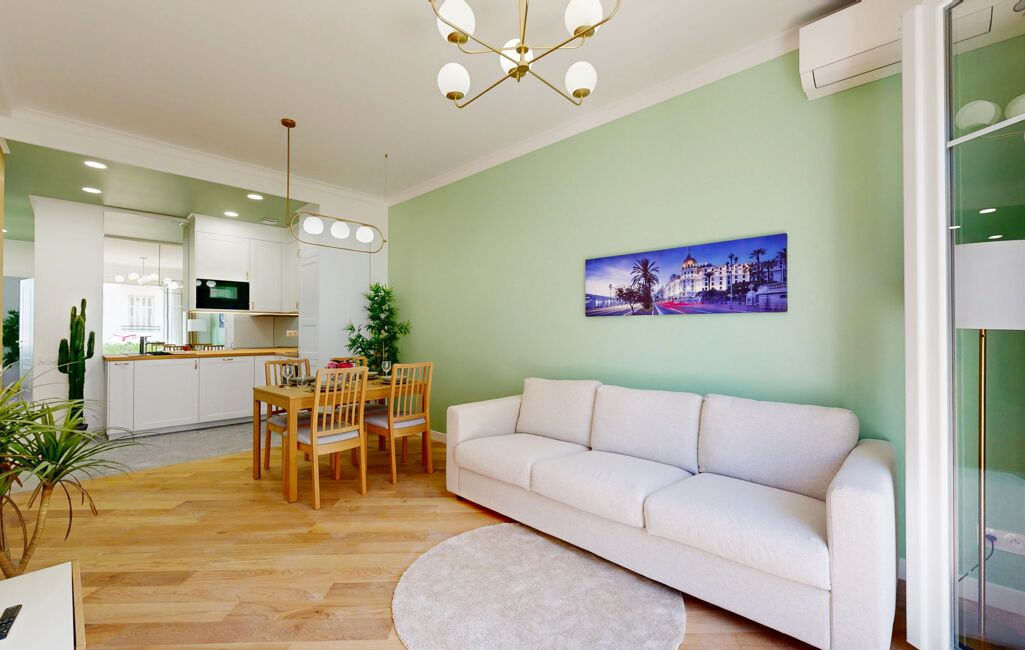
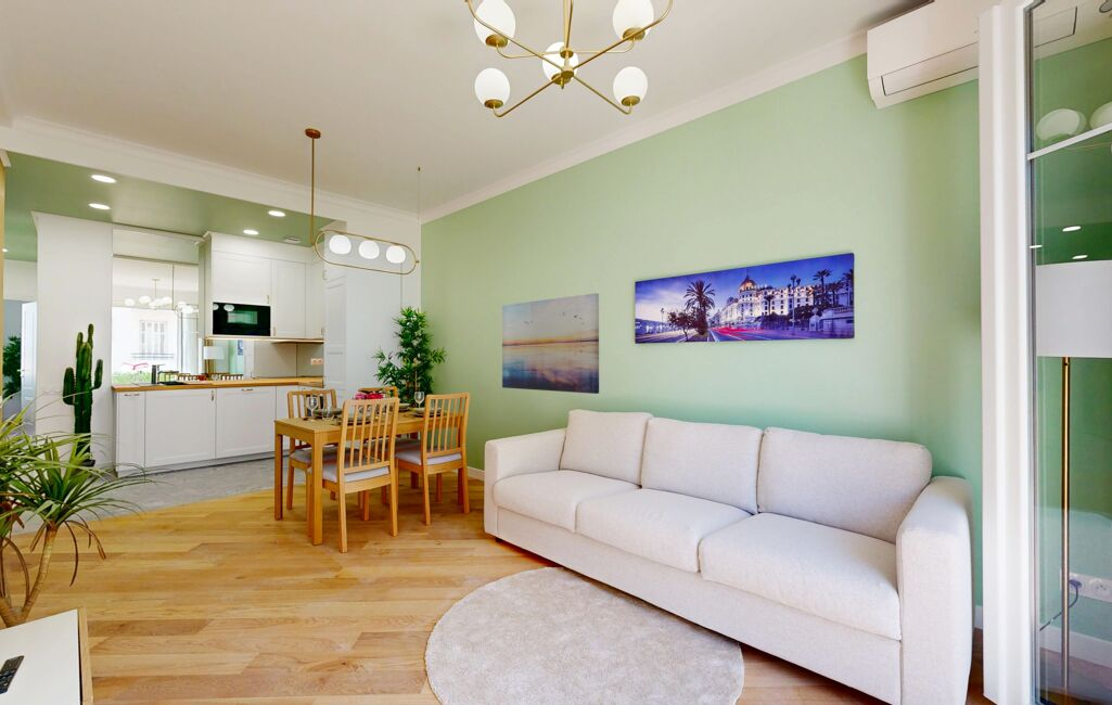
+ wall art (546, 345)
